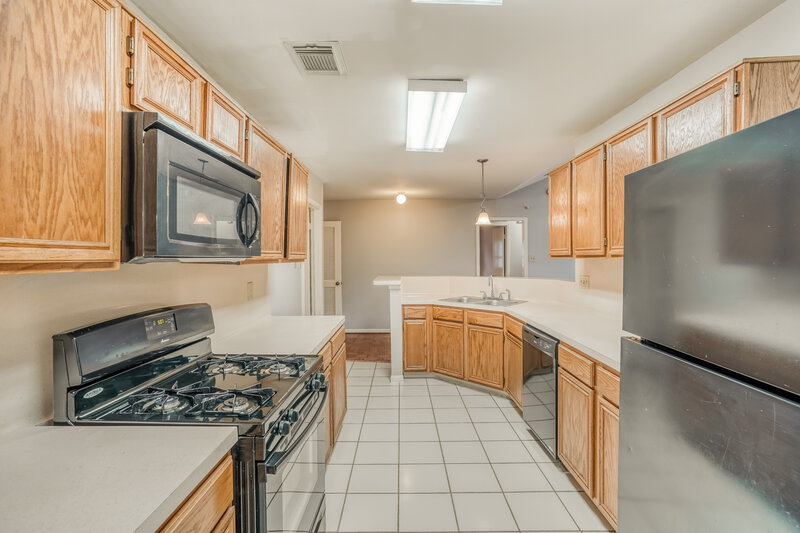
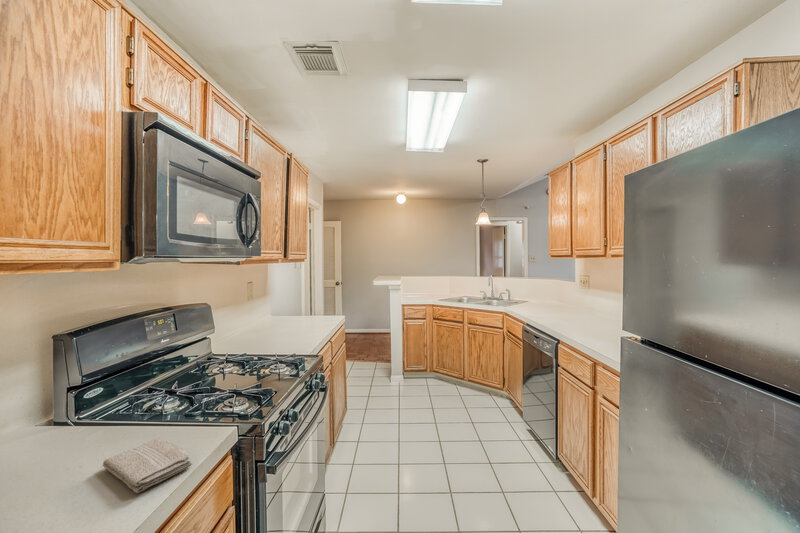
+ washcloth (148, 461)
